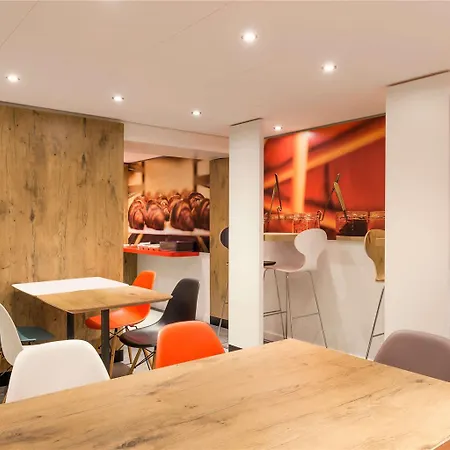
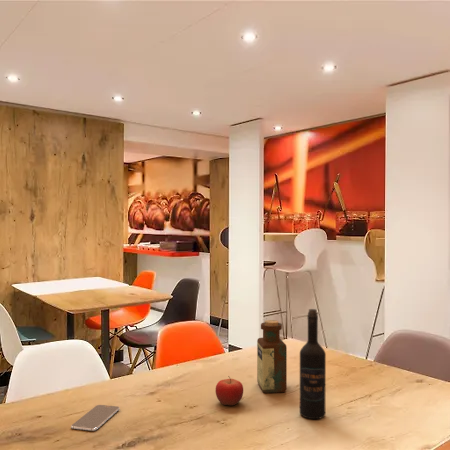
+ smartphone (96, 417)
+ wine bottle (312, 362)
+ bottle (271, 354)
+ fruit (229, 389)
